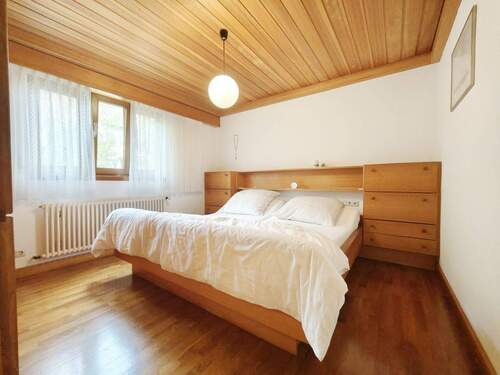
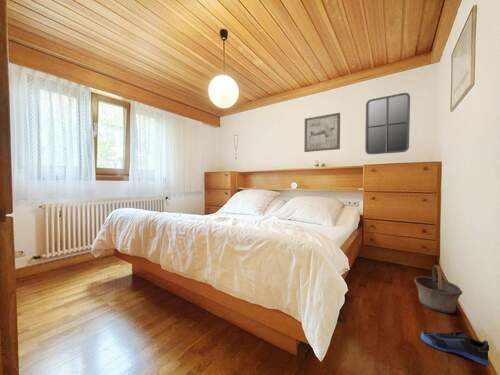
+ wall art (321, 133)
+ basket (436, 285)
+ home mirror (386, 125)
+ sneaker (453, 340)
